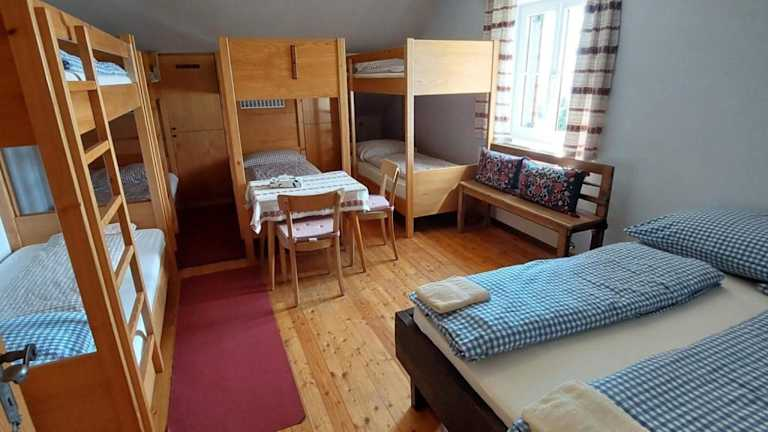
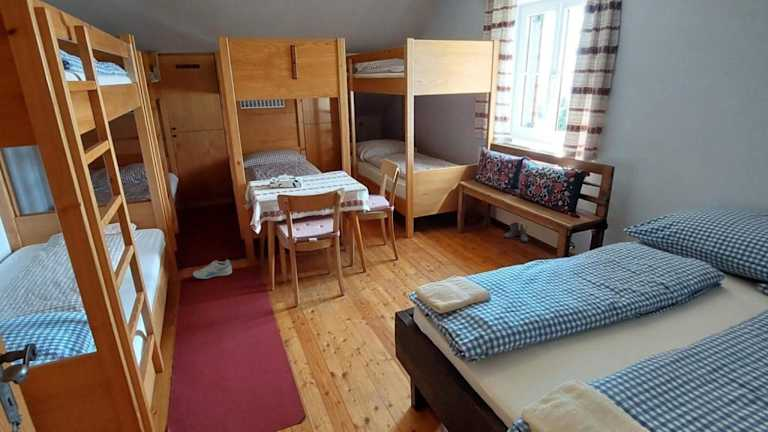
+ boots (516, 231)
+ sneaker (212, 269)
